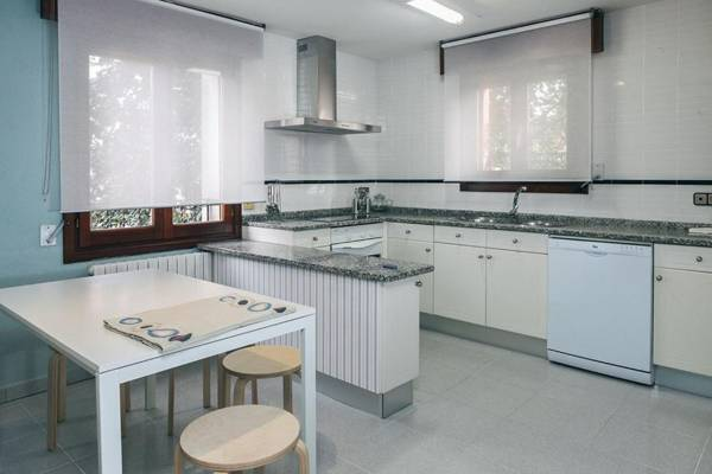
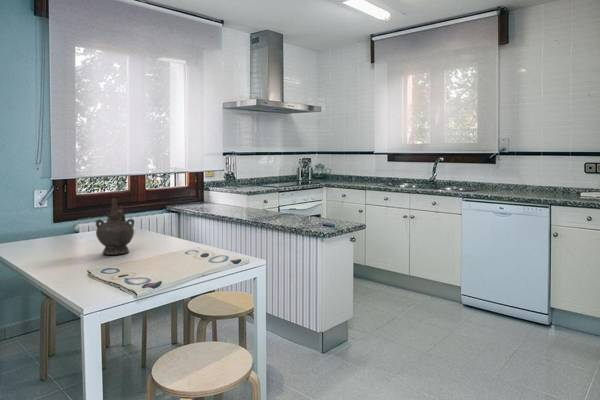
+ ceremonial vessel (115, 225)
